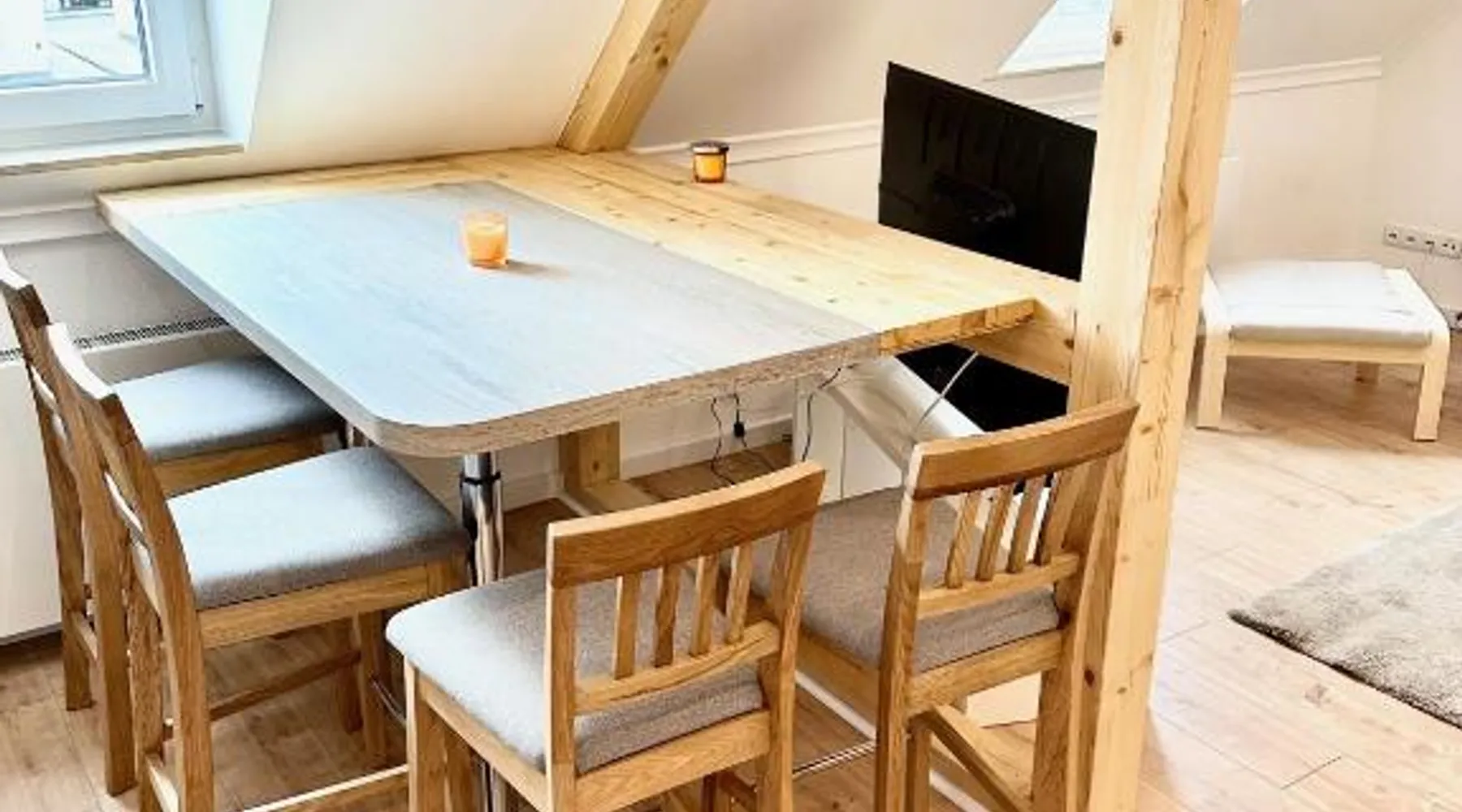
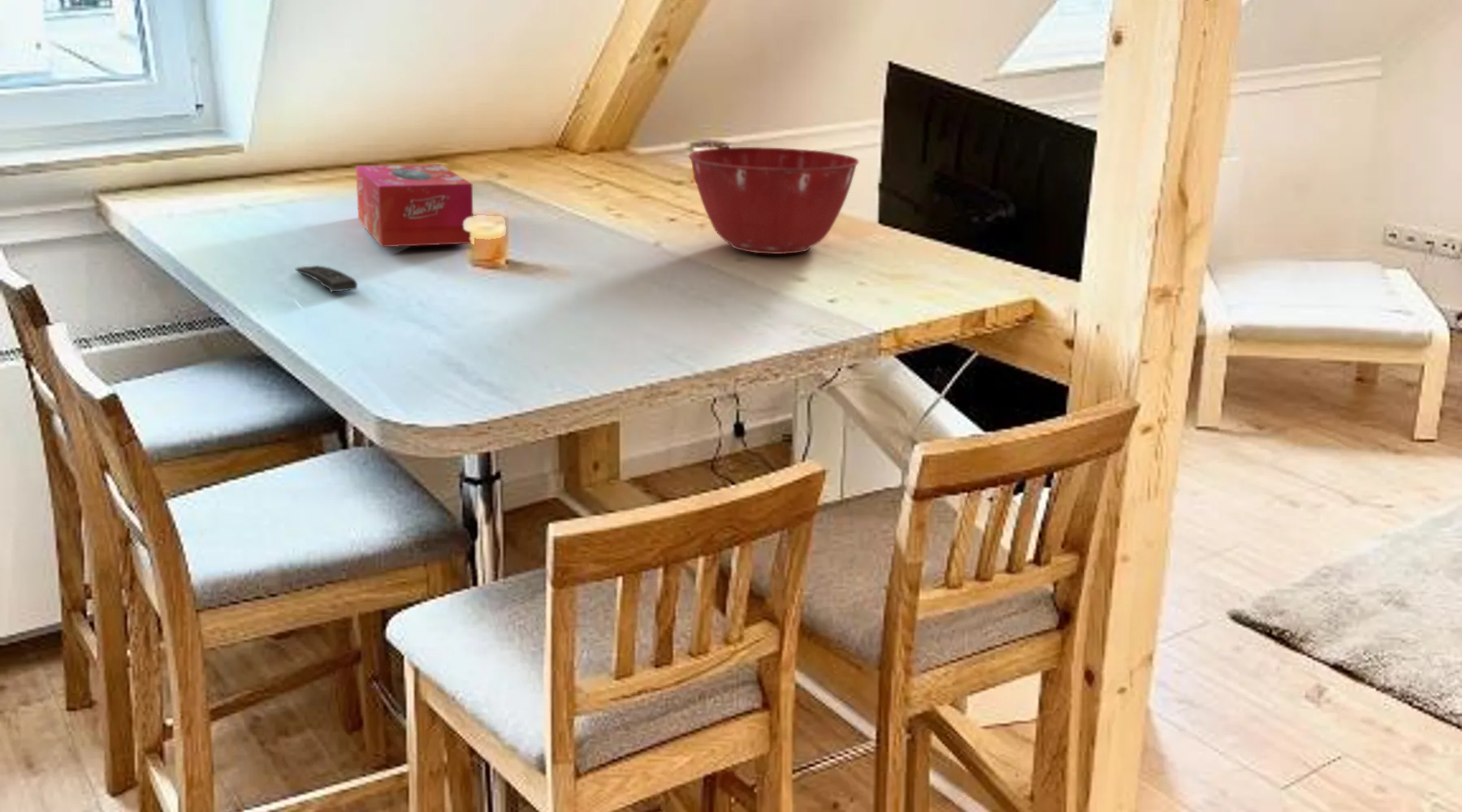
+ tissue box (413, 203)
+ mixing bowl (772, 201)
+ remote control (322, 275)
